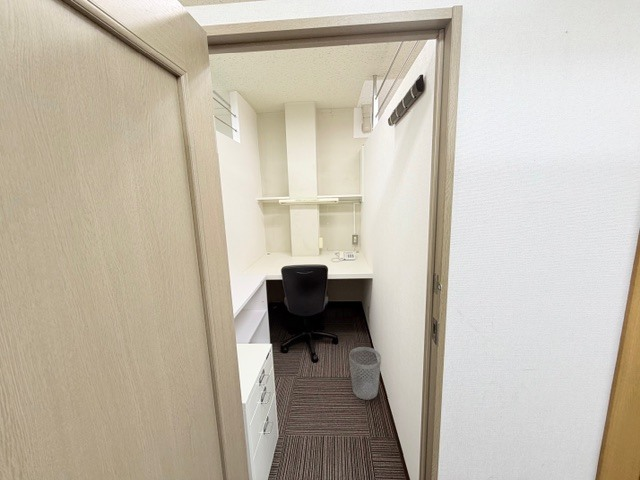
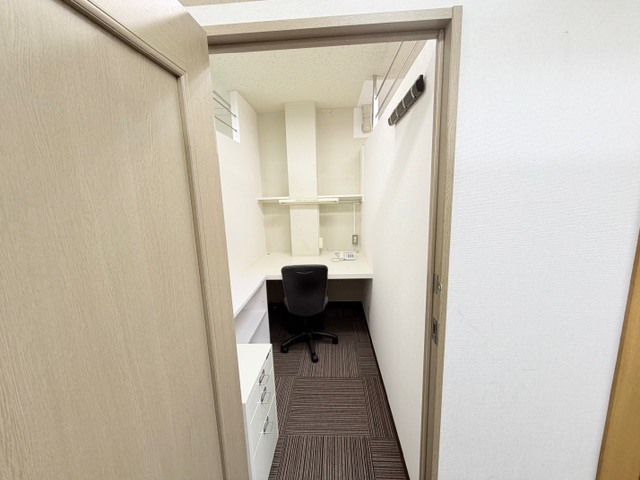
- wastebasket (365, 373)
